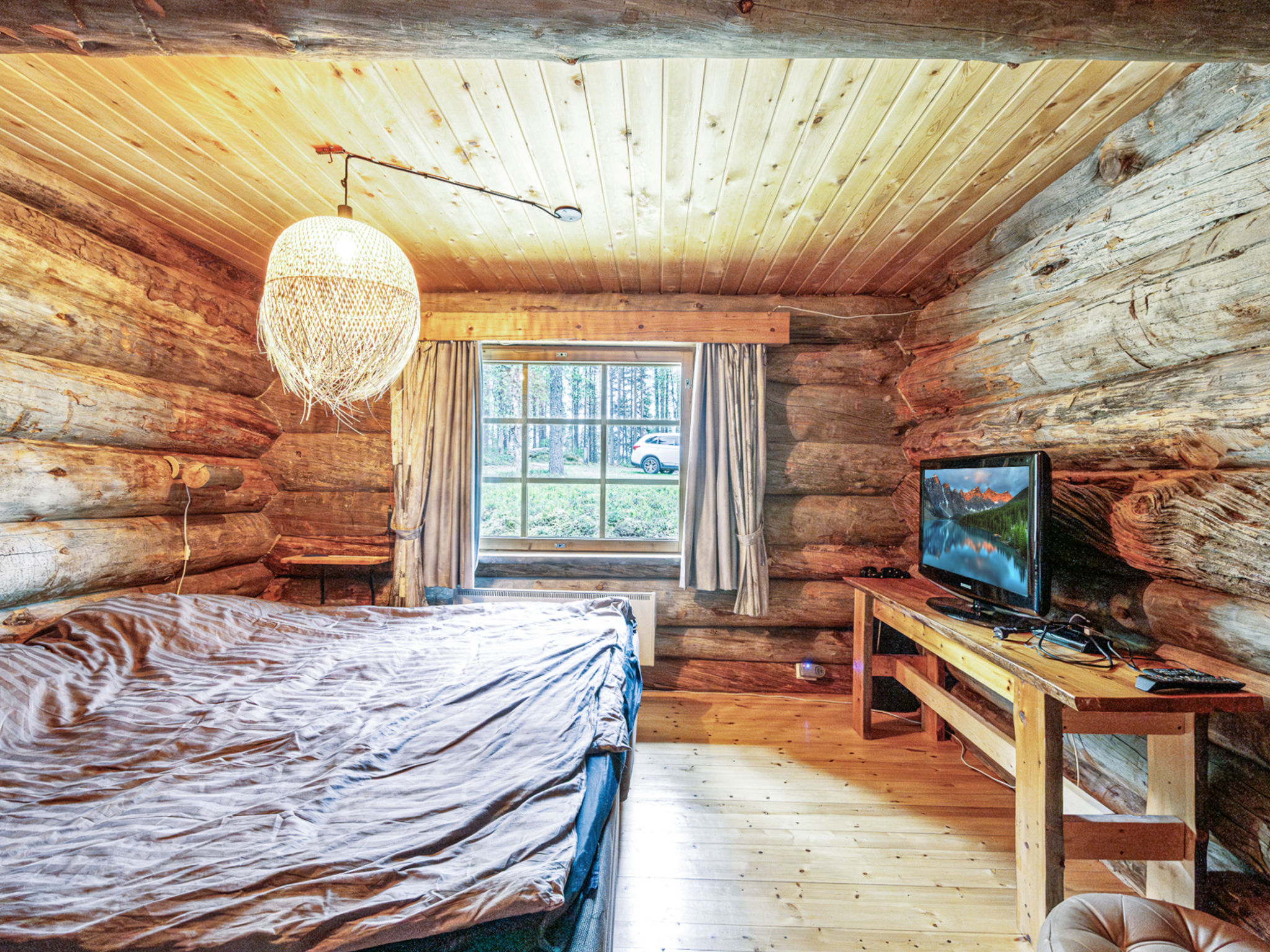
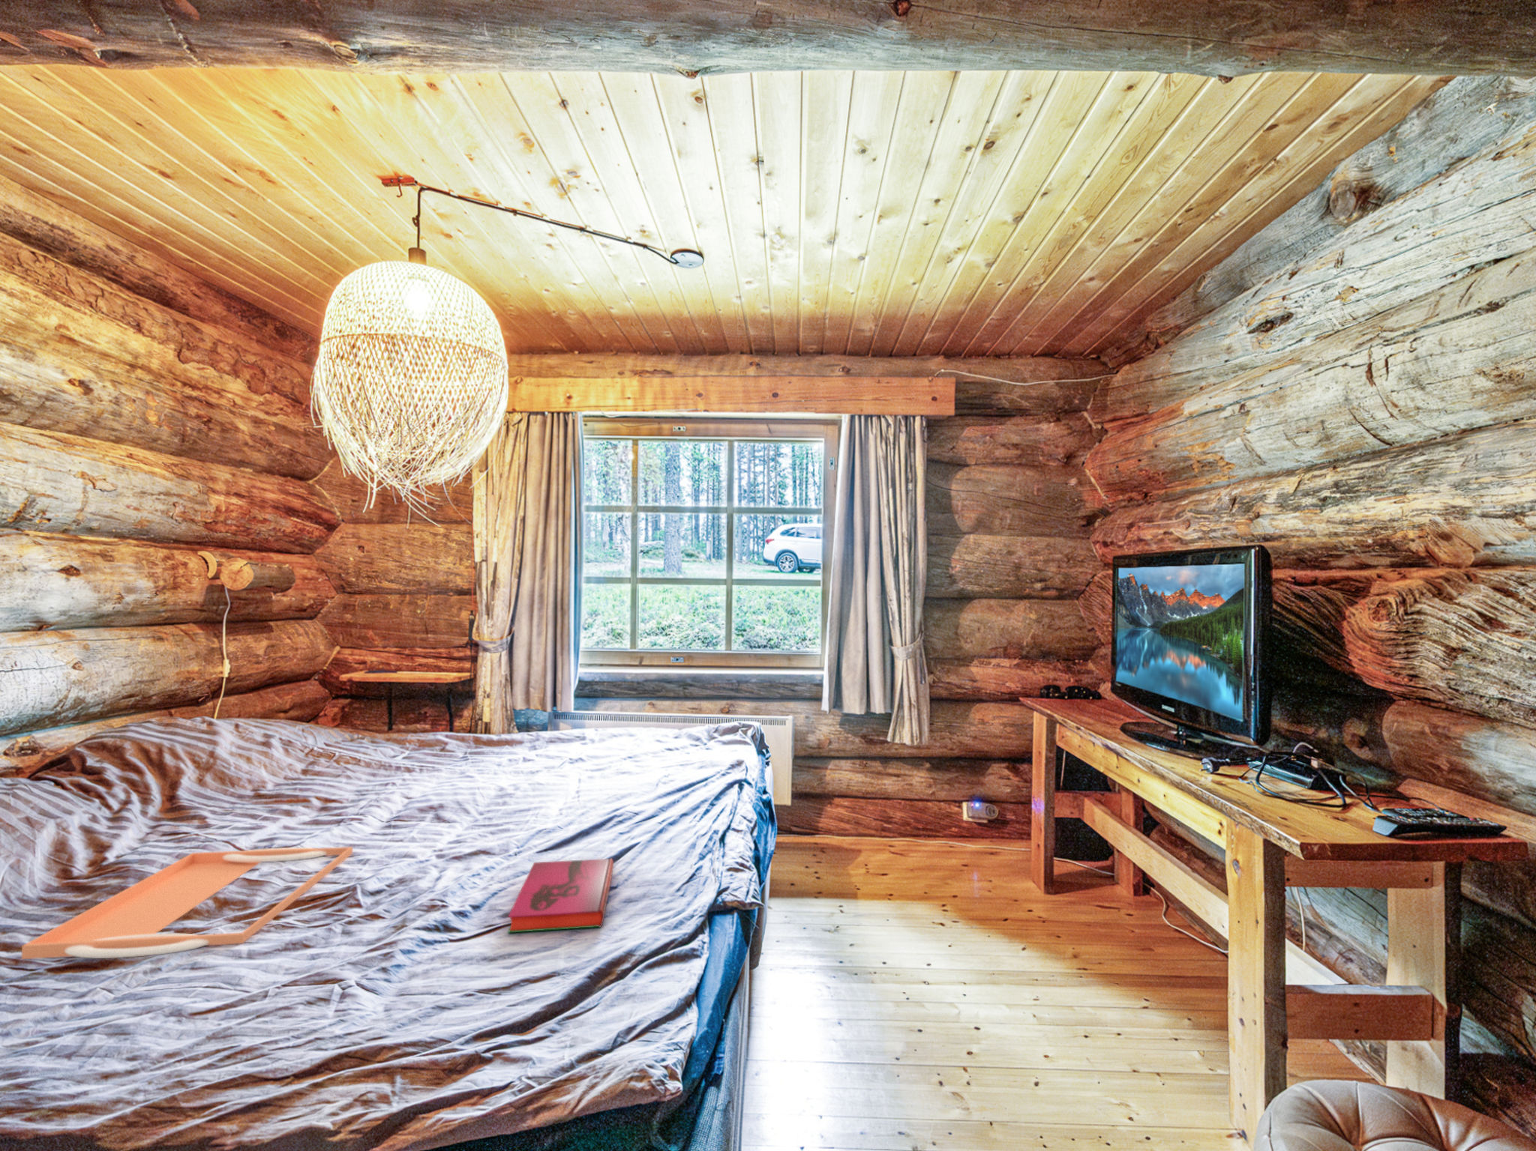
+ hardback book (566, 892)
+ serving tray (214, 893)
